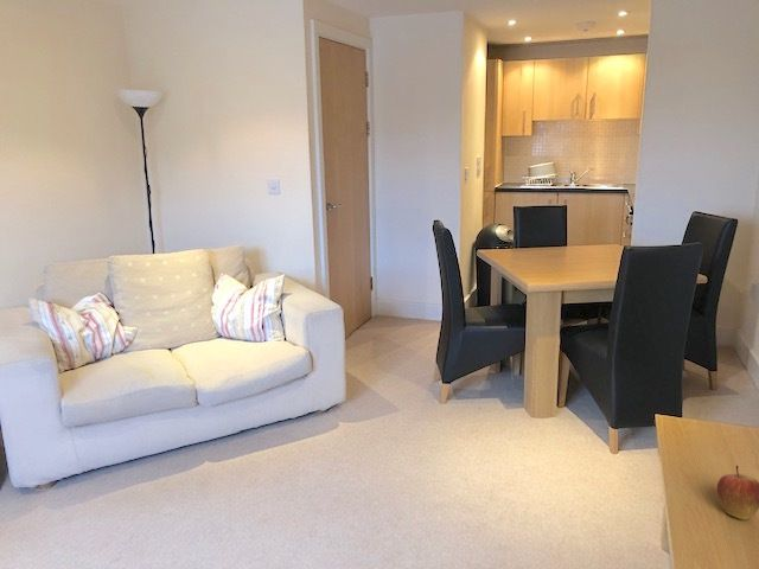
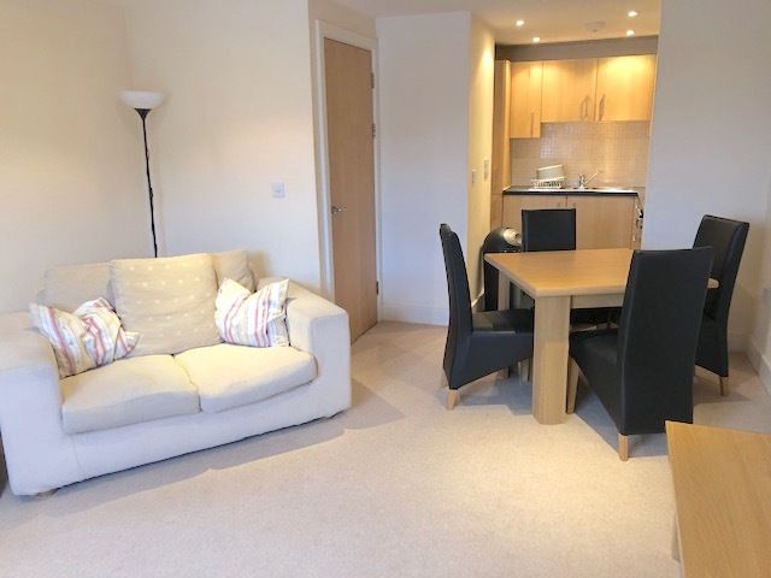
- apple (739, 492)
